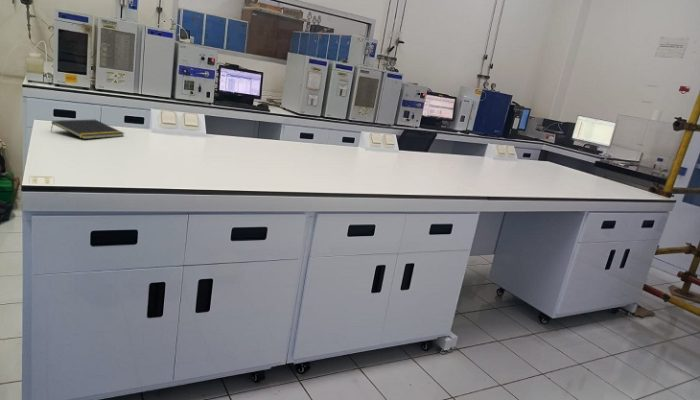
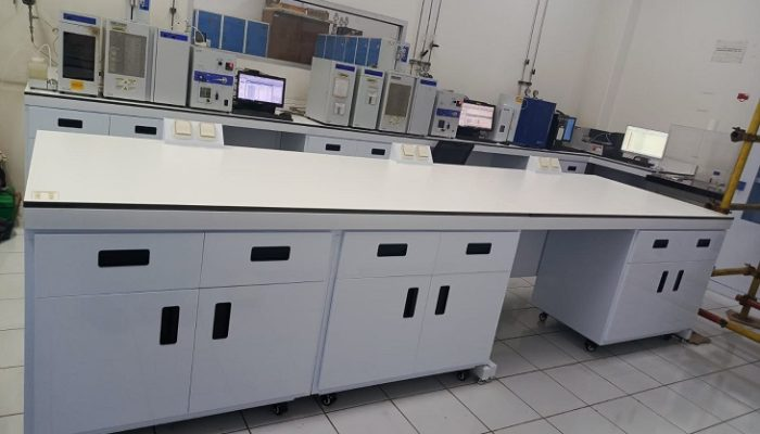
- notepad (89, 128)
